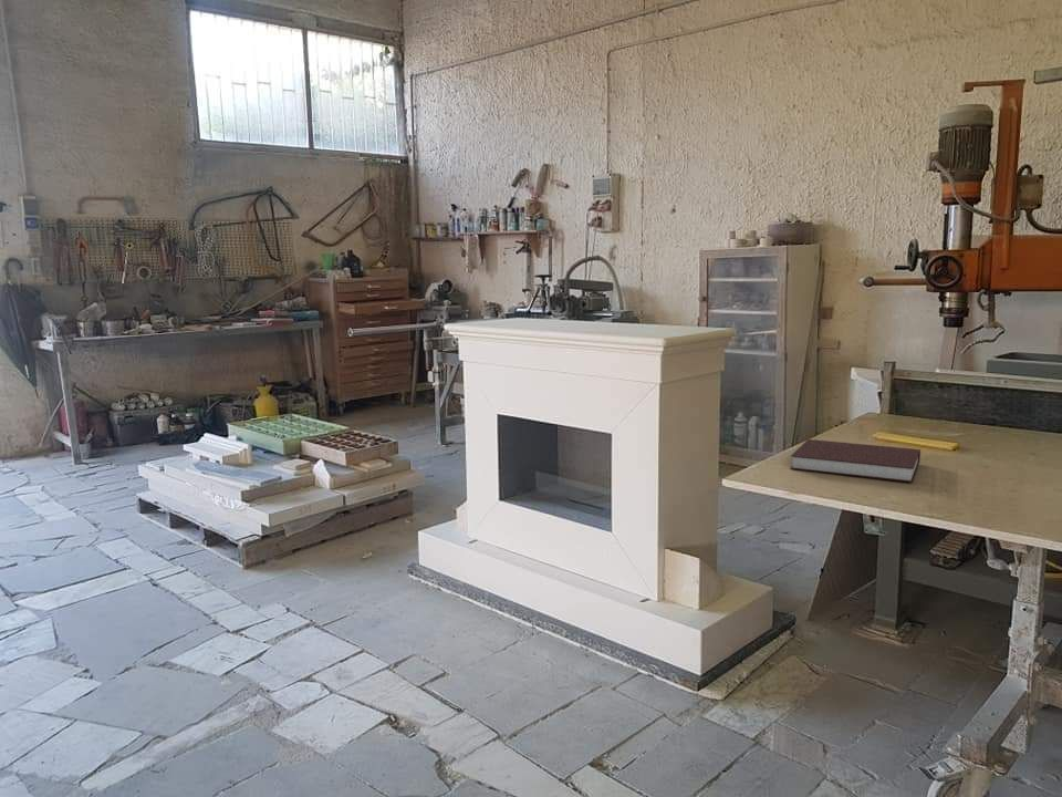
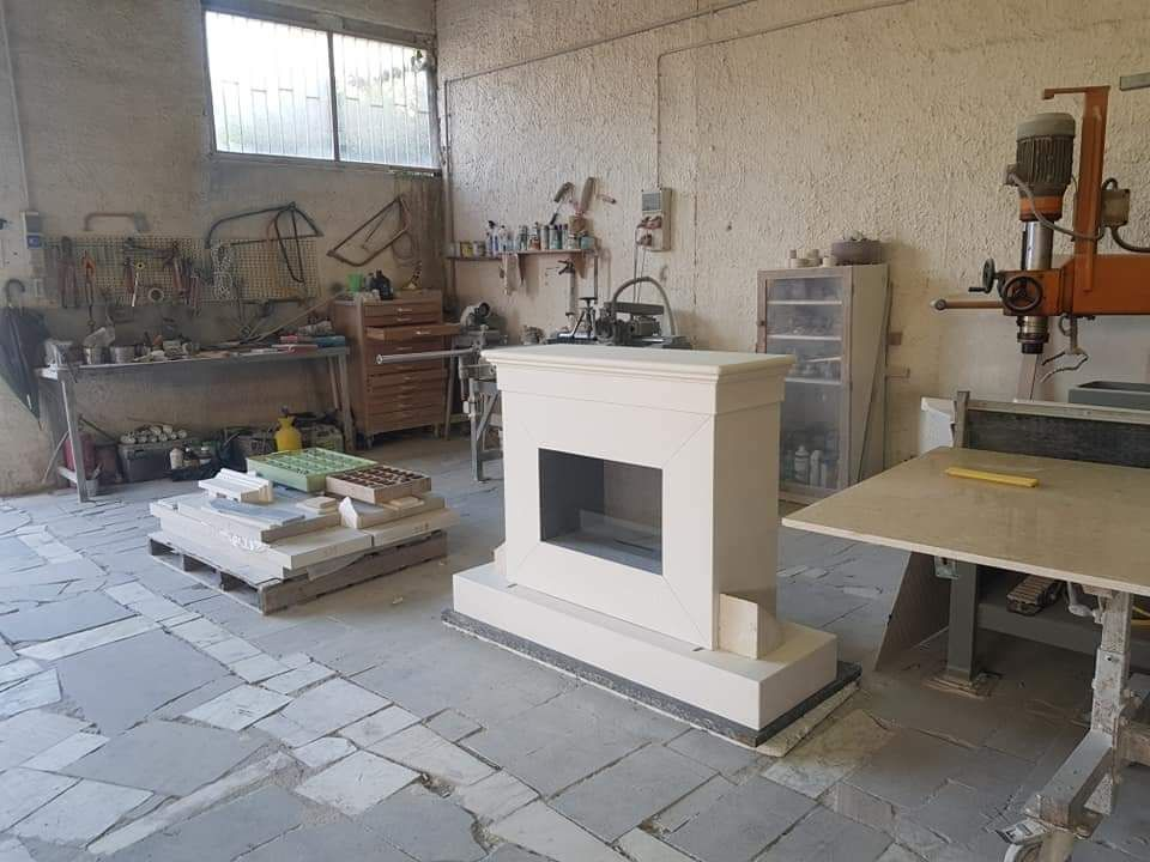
- notebook (855, 458)
